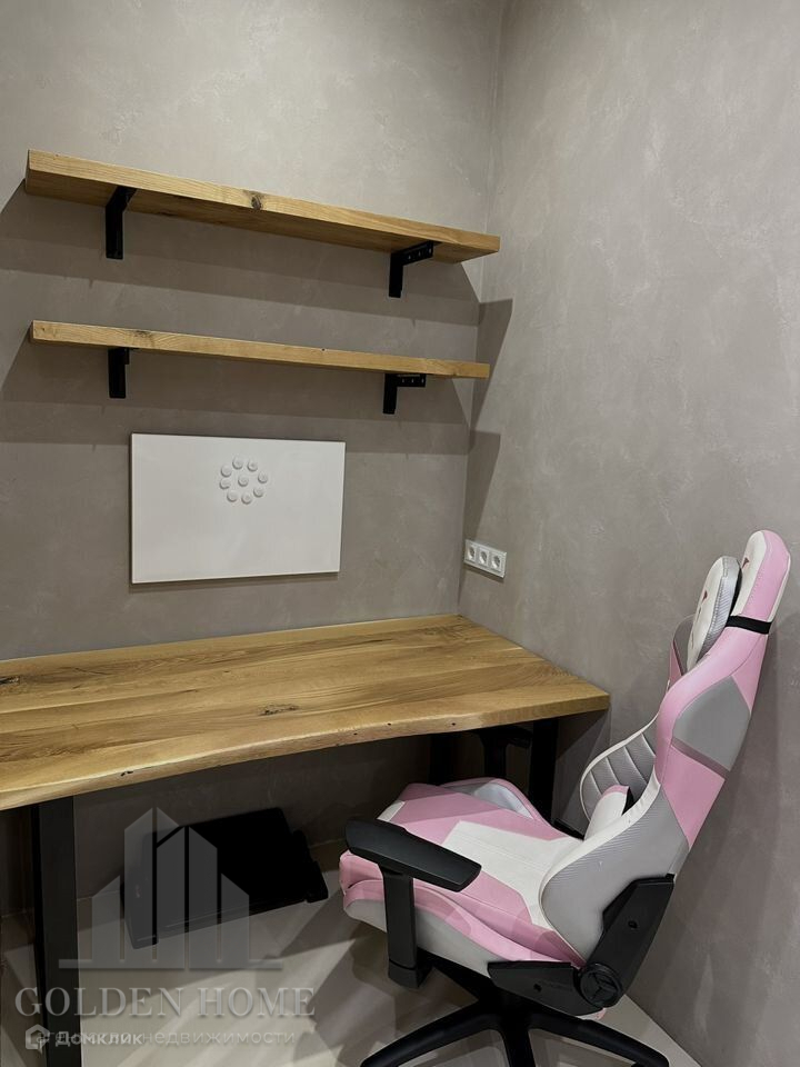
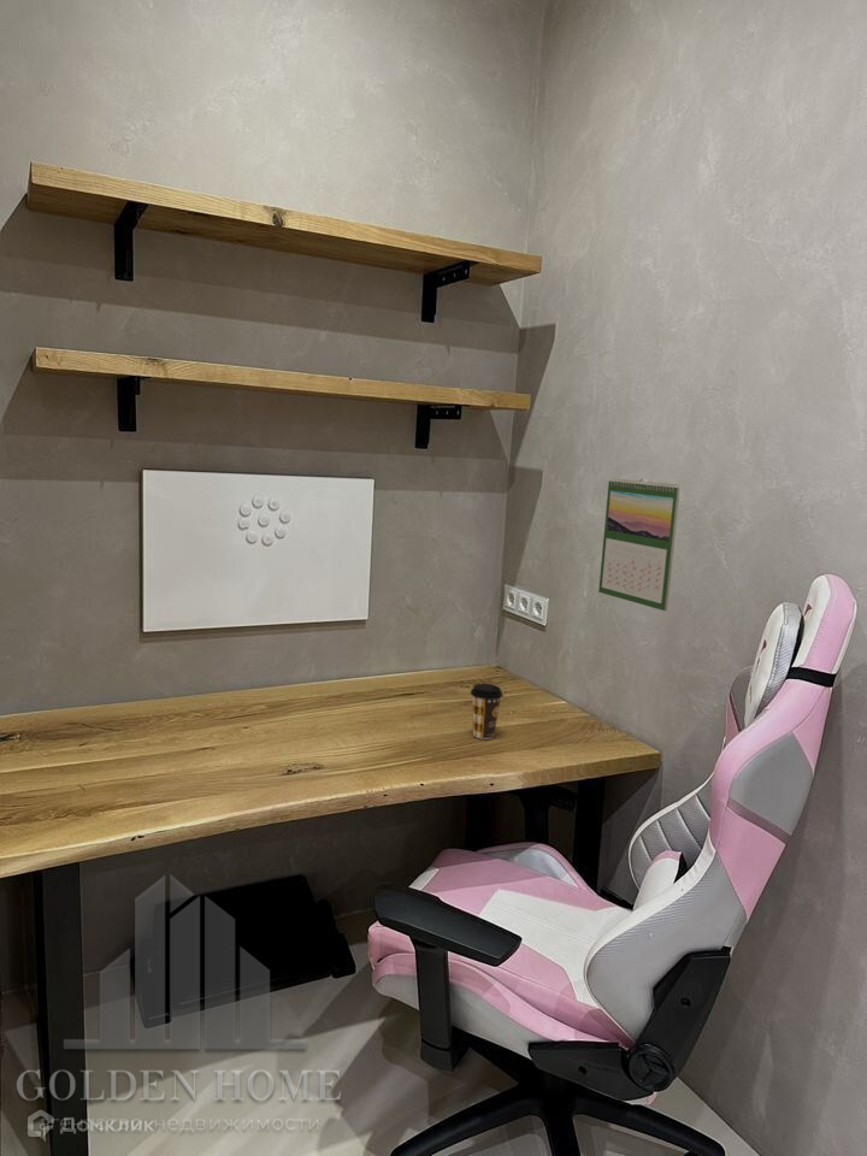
+ coffee cup (484, 710)
+ calendar (637, 539)
